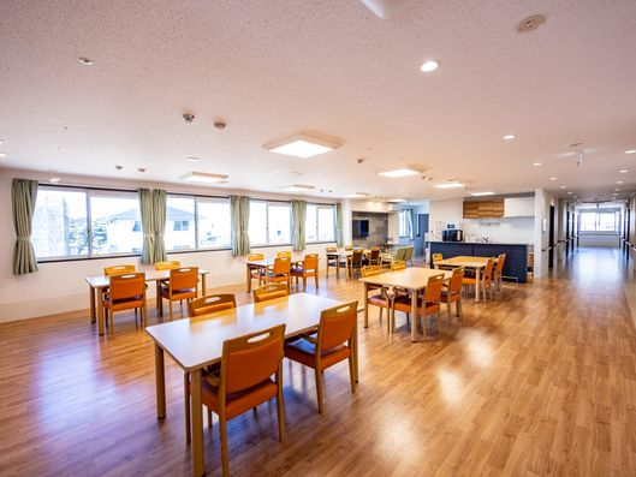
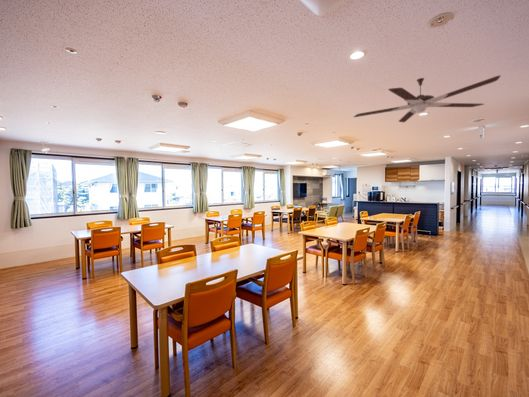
+ ceiling fan (414, 97)
